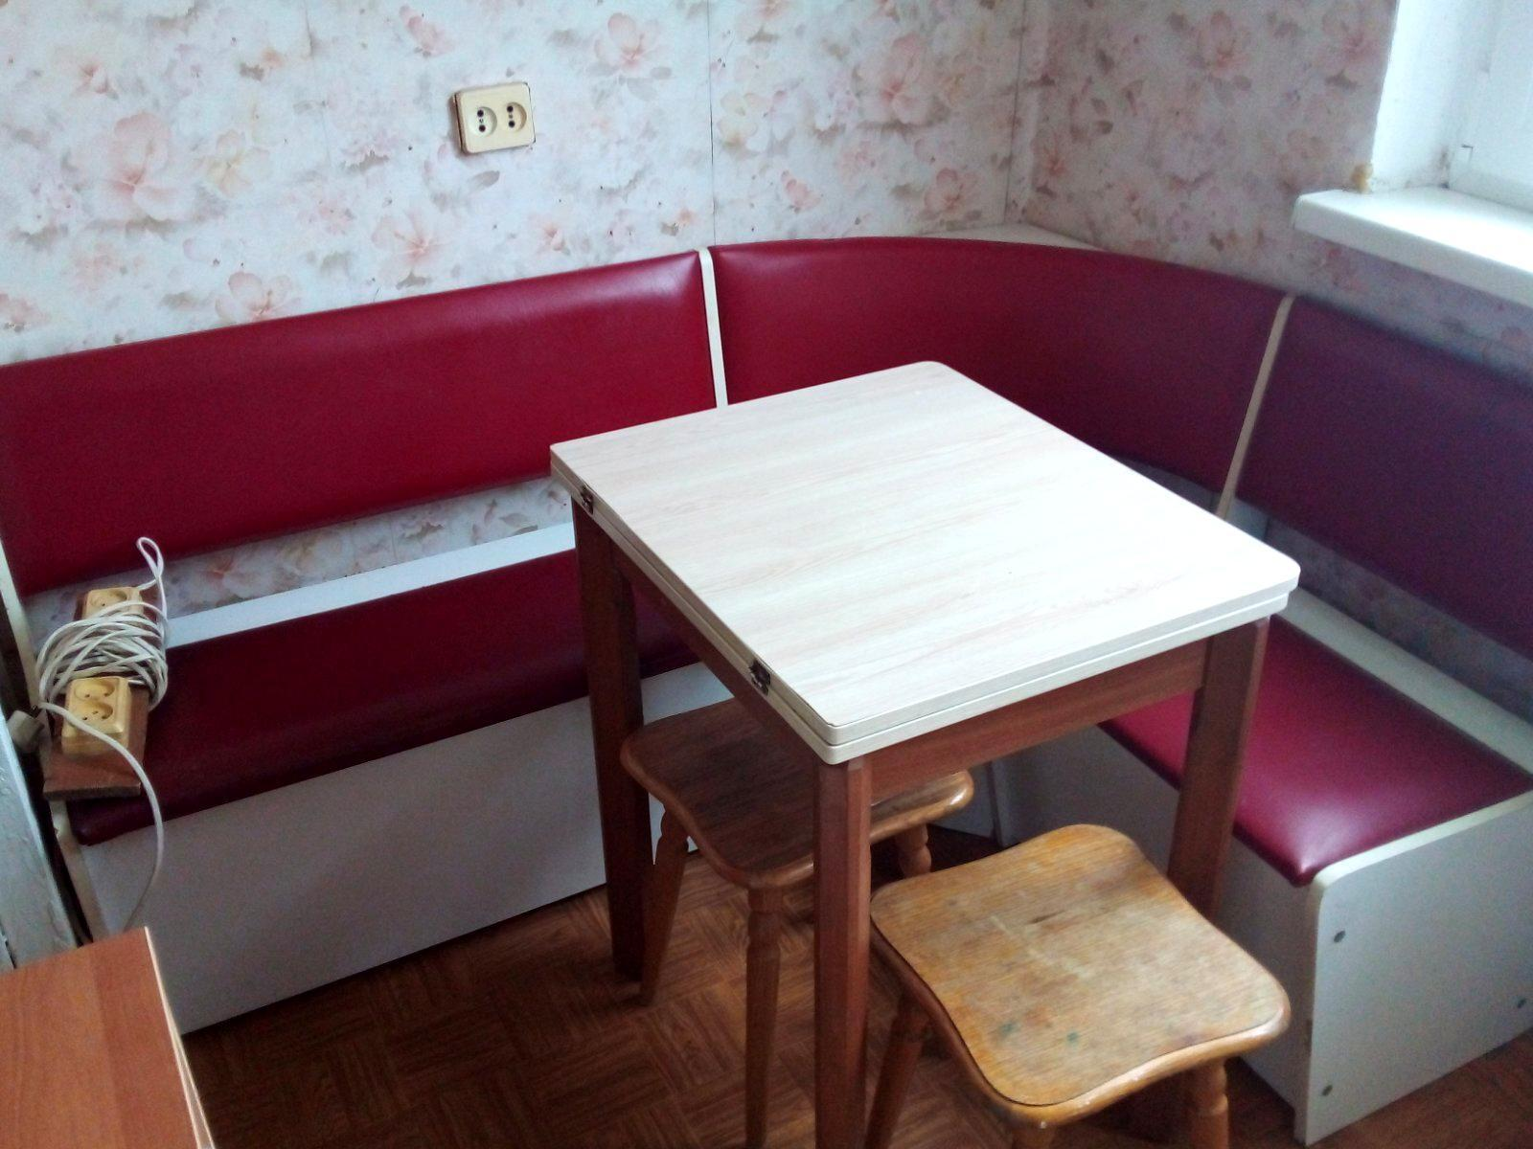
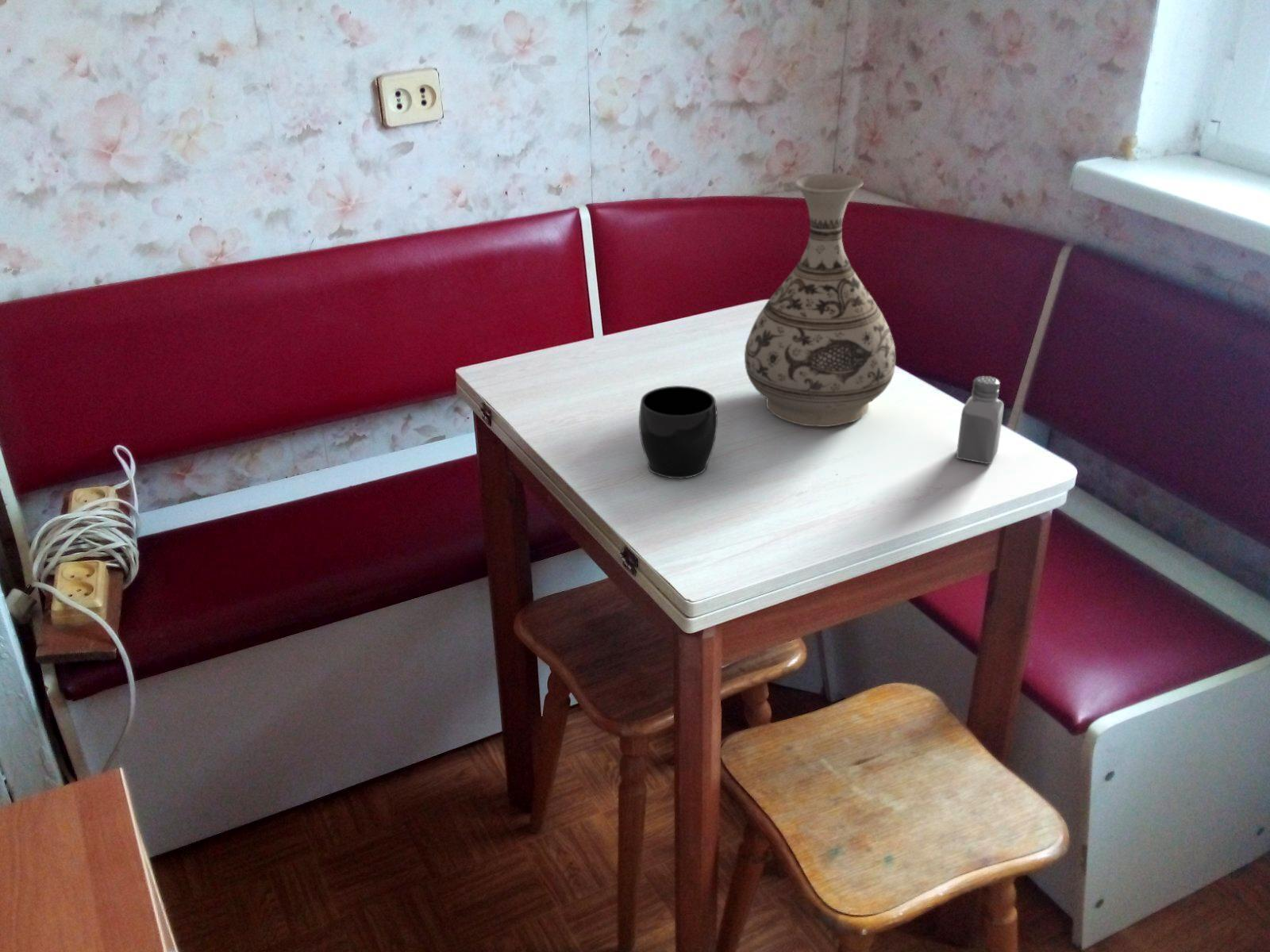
+ mug (673, 429)
+ vase (822, 298)
+ saltshaker (981, 417)
